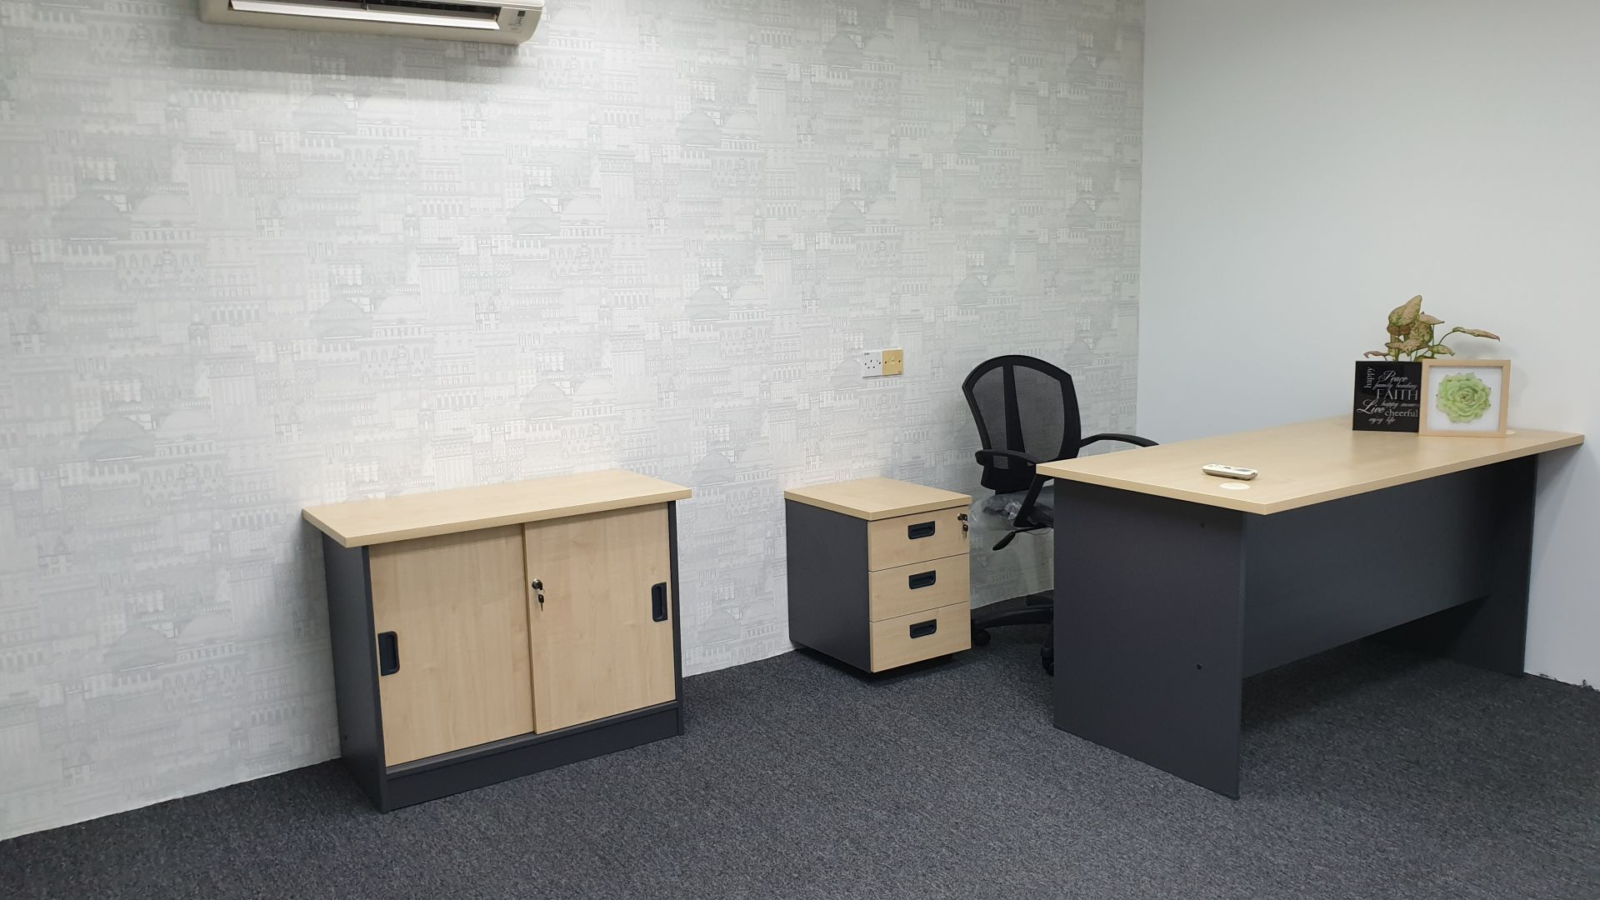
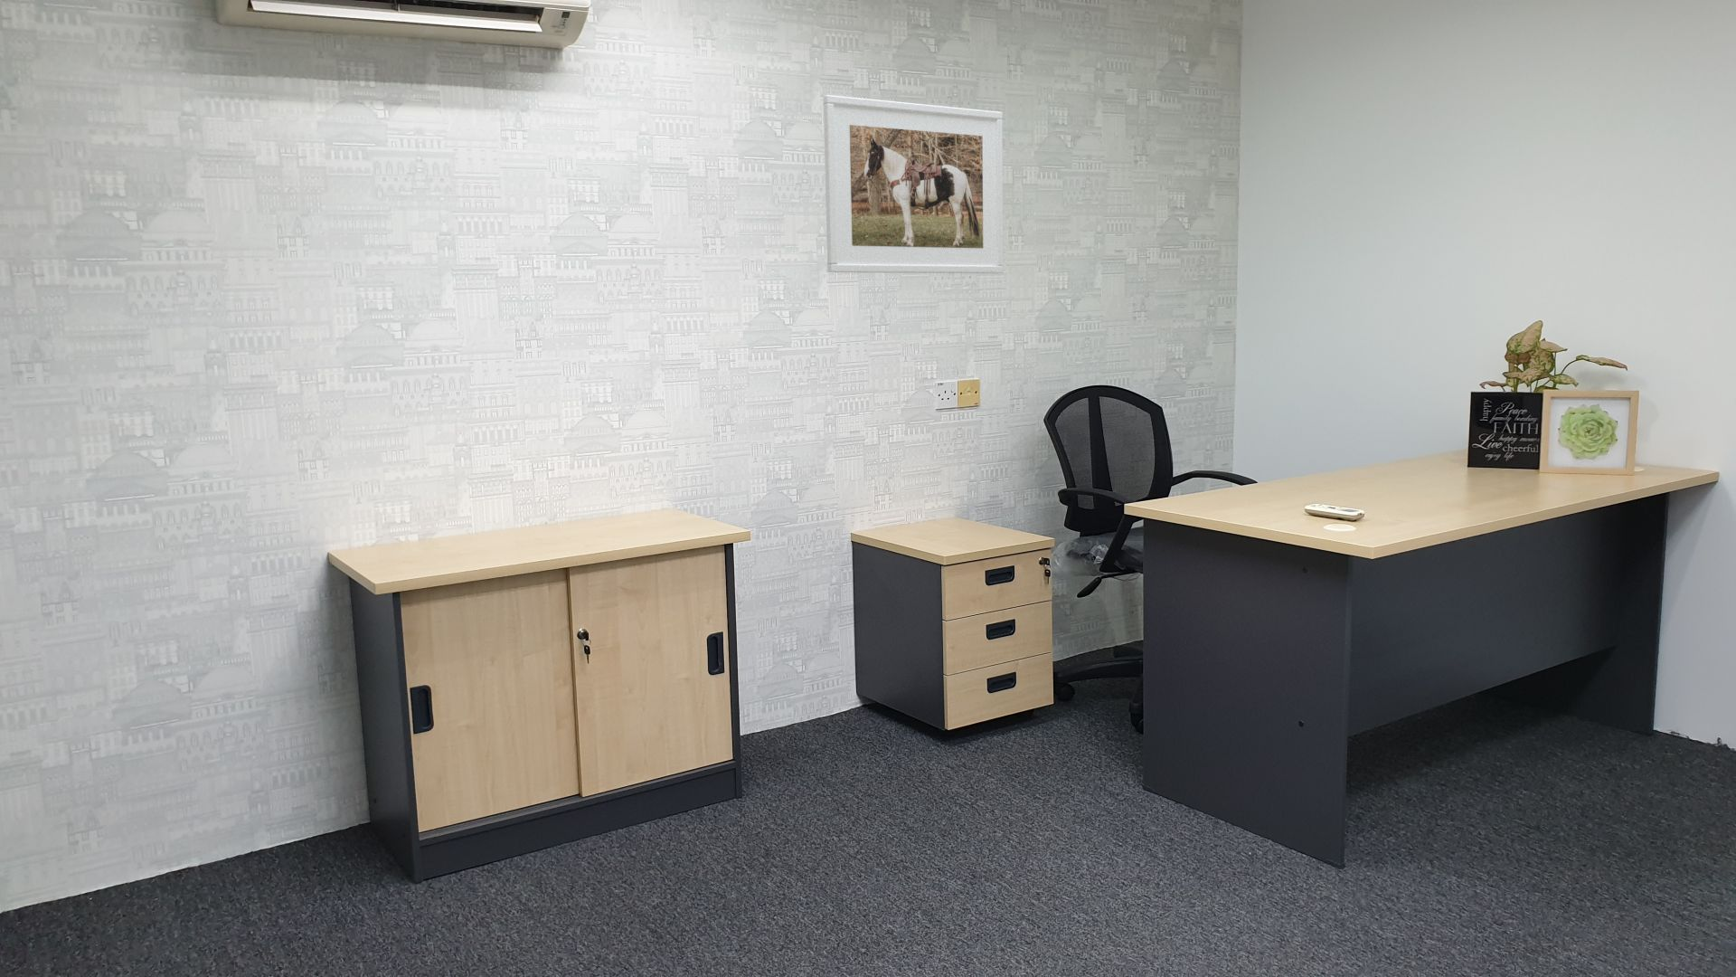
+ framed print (918, 188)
